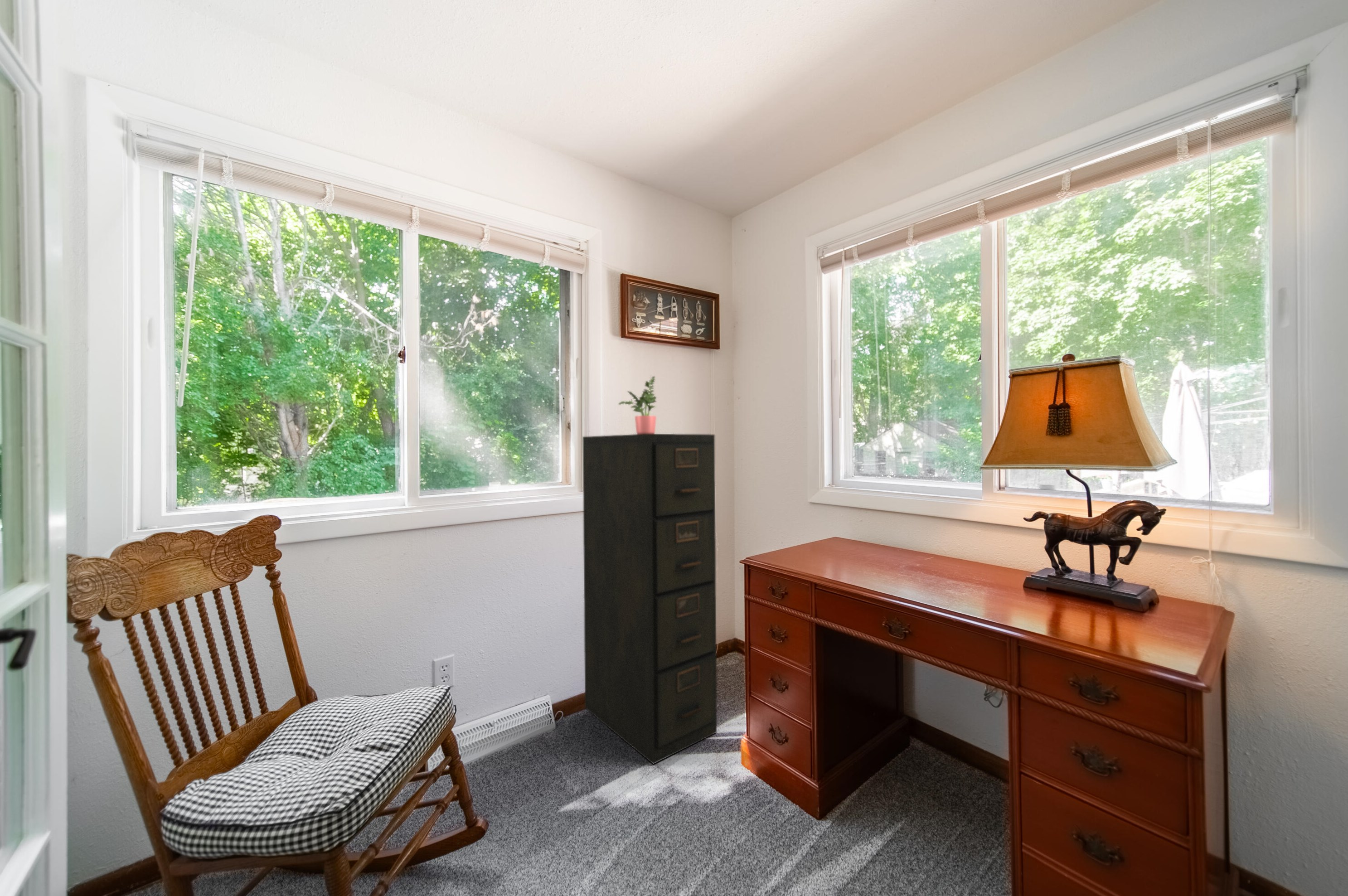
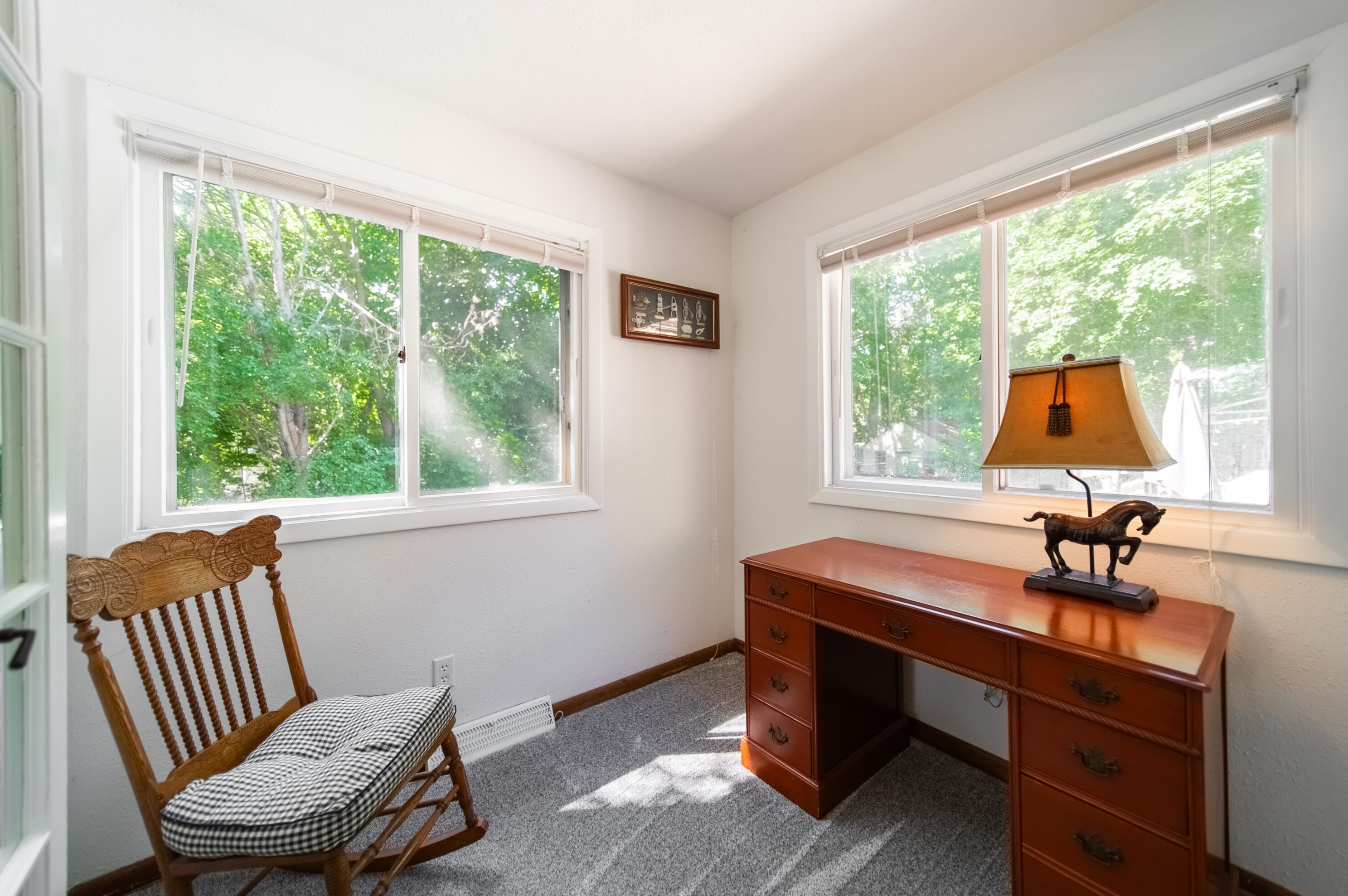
- potted plant (636, 406)
- filing cabinet (649, 578)
